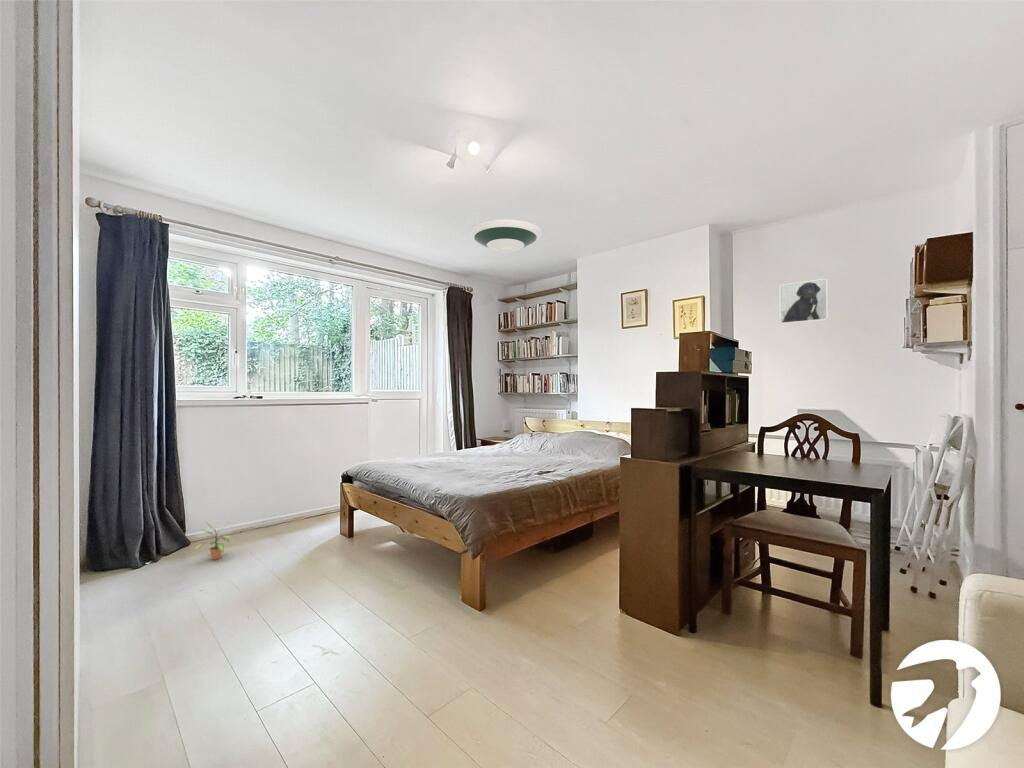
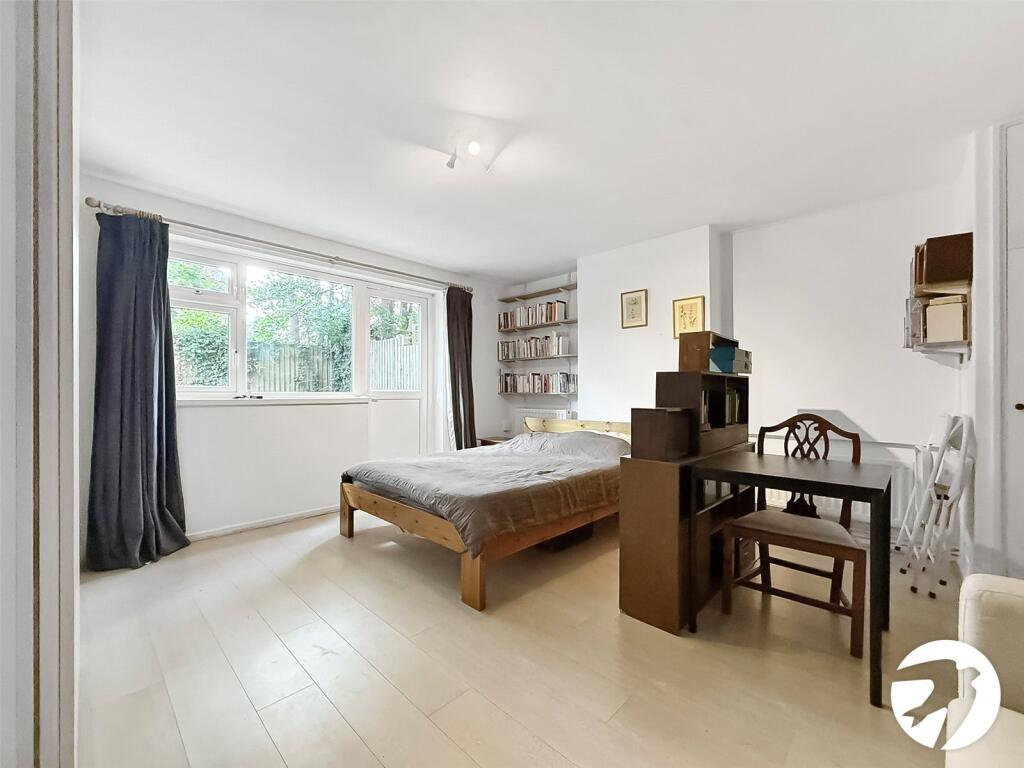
- potted plant (214, 536)
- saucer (505, 242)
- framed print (803, 301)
